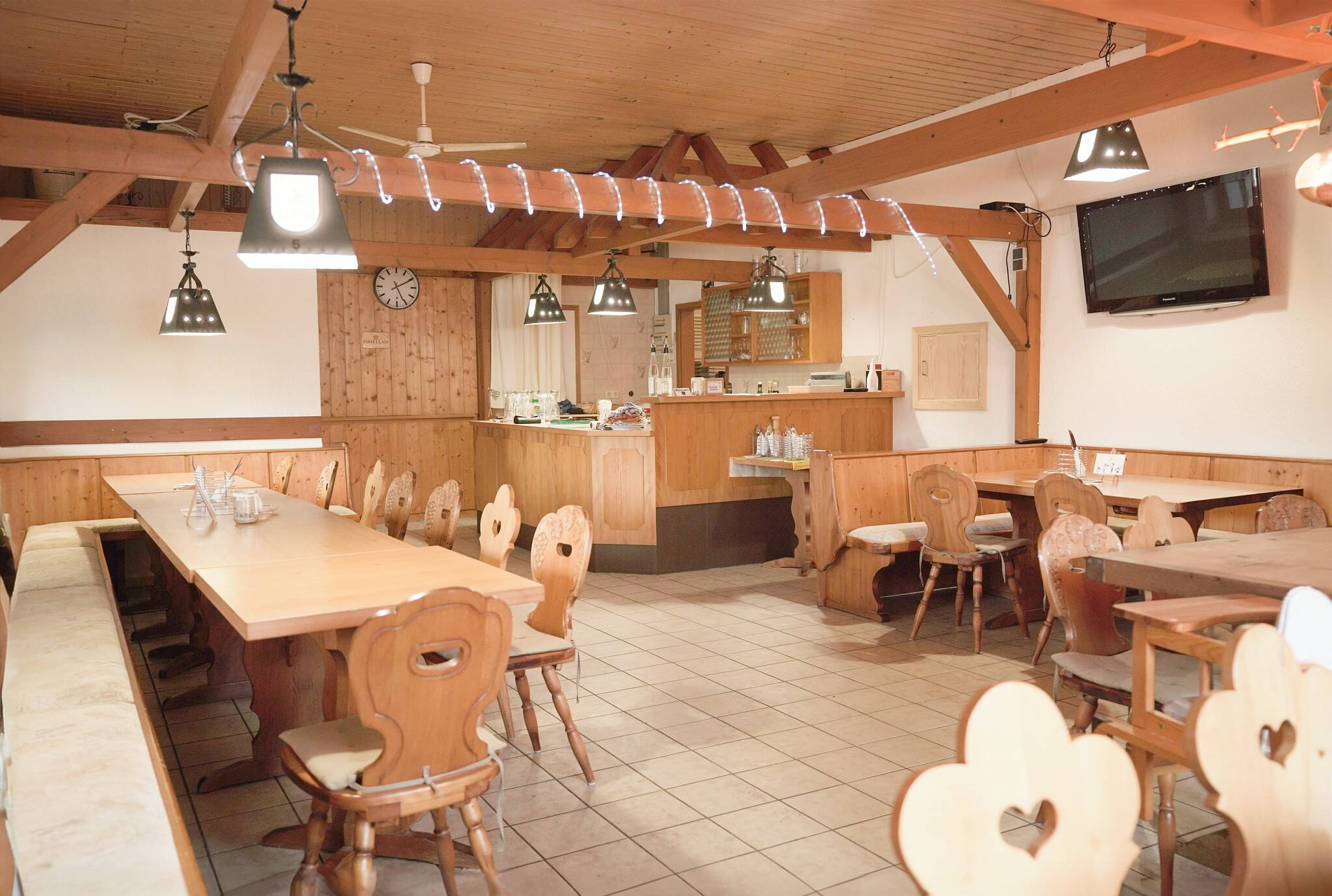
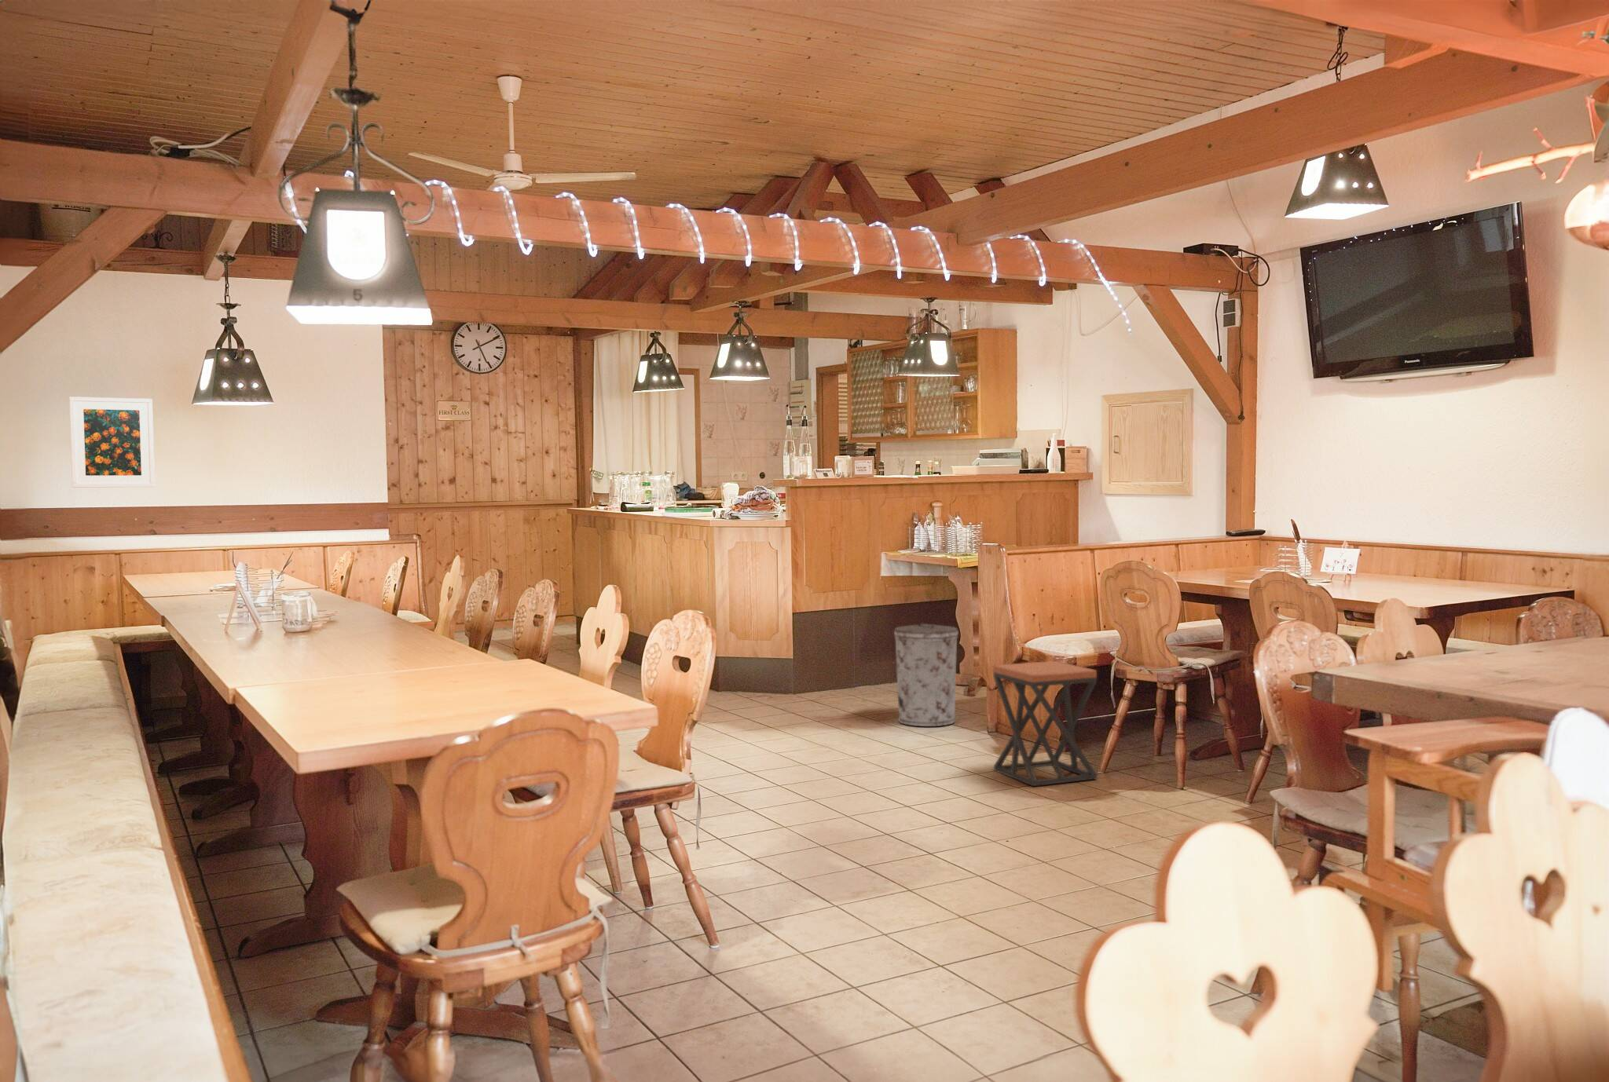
+ trash can (927, 673)
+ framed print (112, 442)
+ stool (1046, 721)
